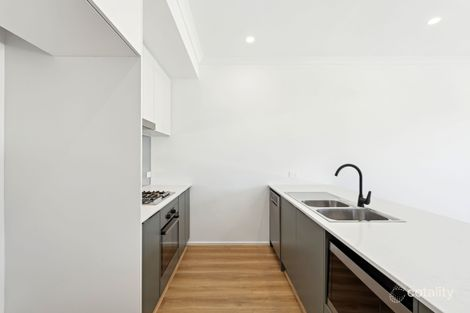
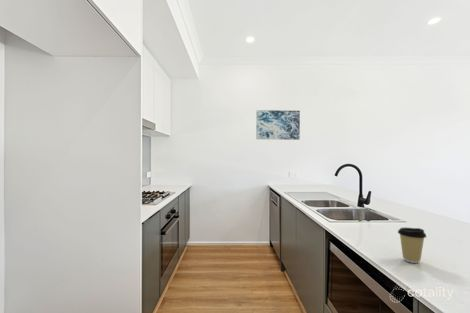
+ wall art (277, 125)
+ coffee cup (411, 244)
